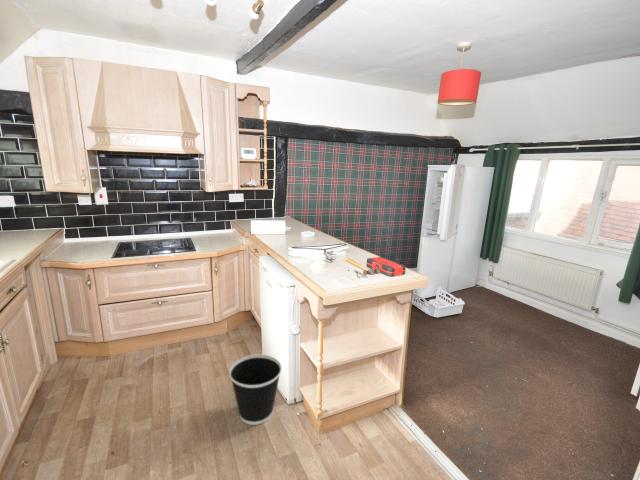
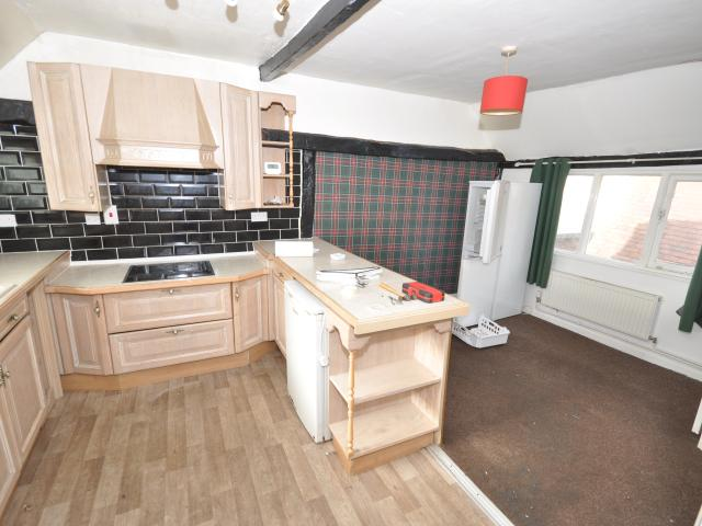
- wastebasket (256, 390)
